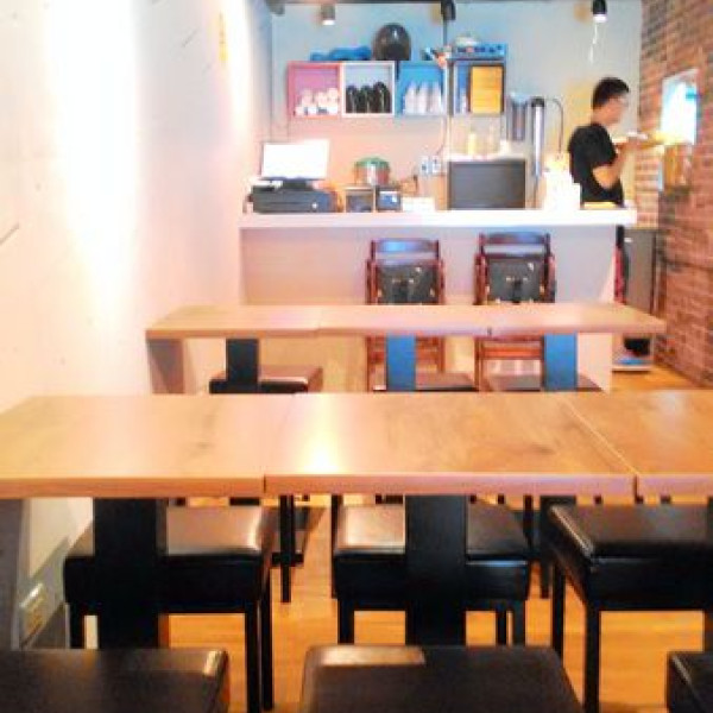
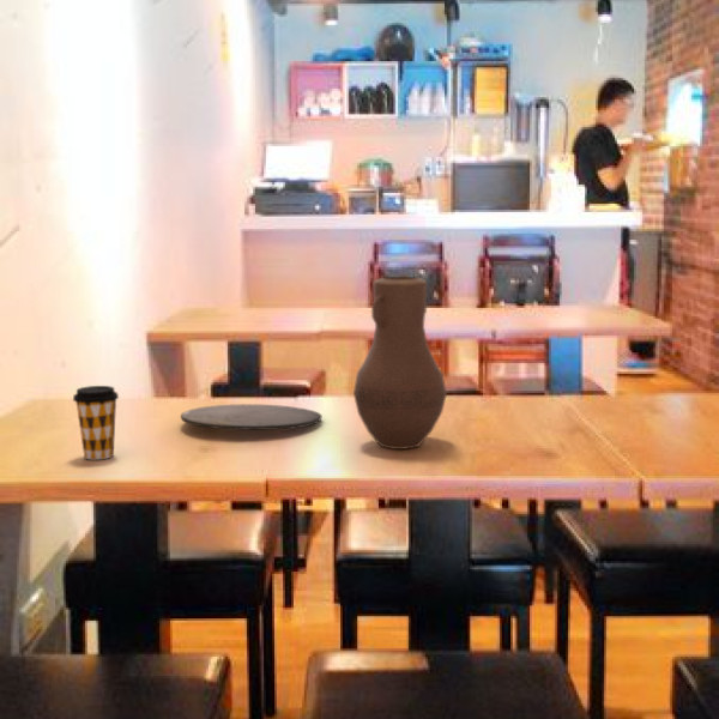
+ coffee cup (97, 422)
+ plate (252, 416)
+ vase (399, 362)
